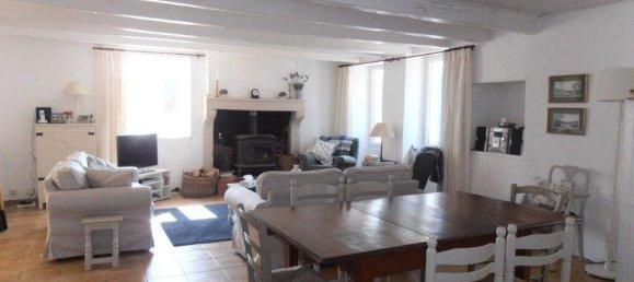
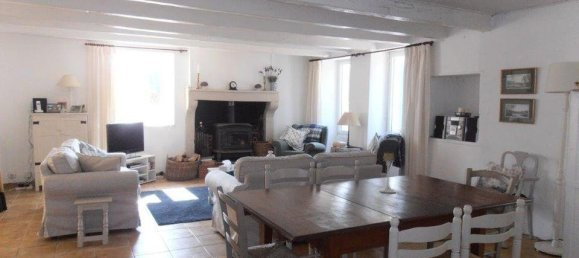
+ candle holder (388, 172)
